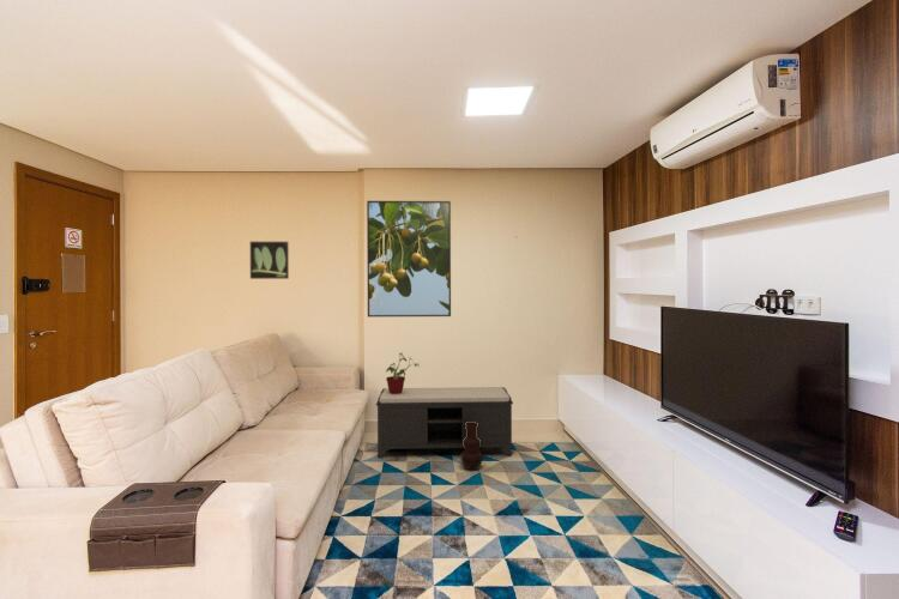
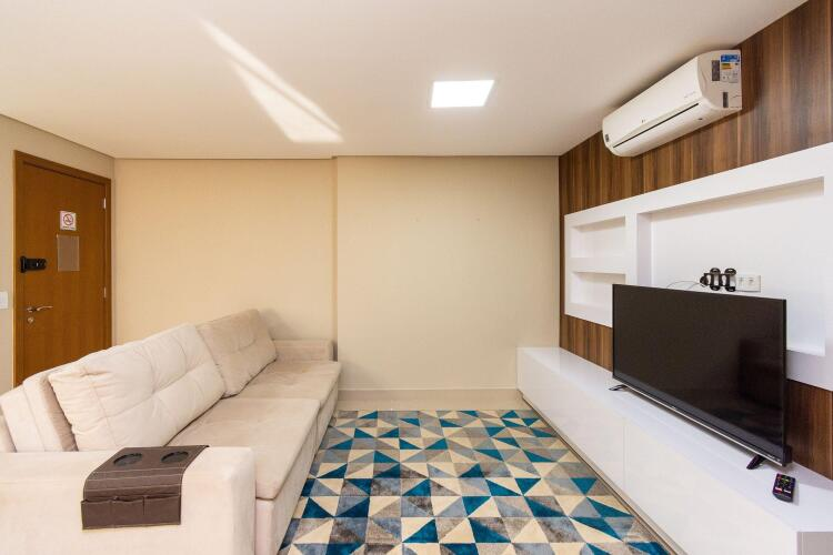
- vase (471, 446)
- potted plant (403, 371)
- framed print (269, 260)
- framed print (409, 259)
- bench (444, 419)
